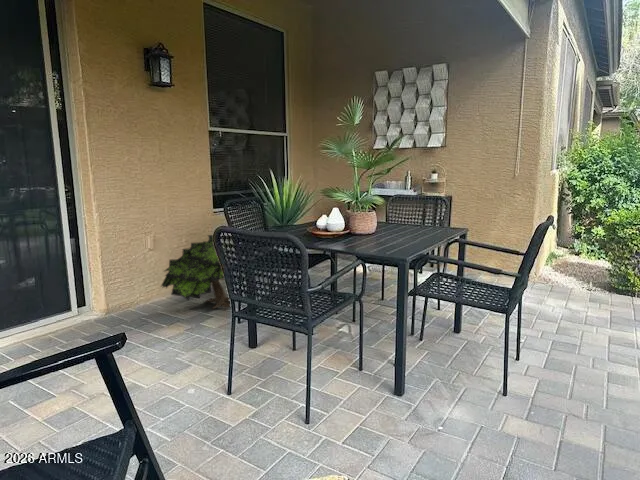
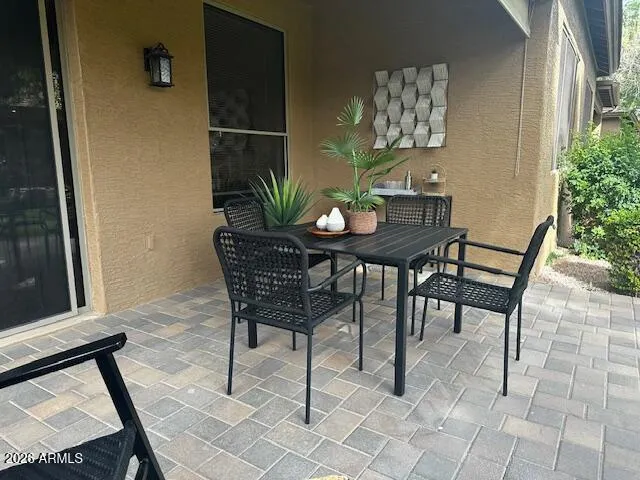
- indoor plant (216, 267)
